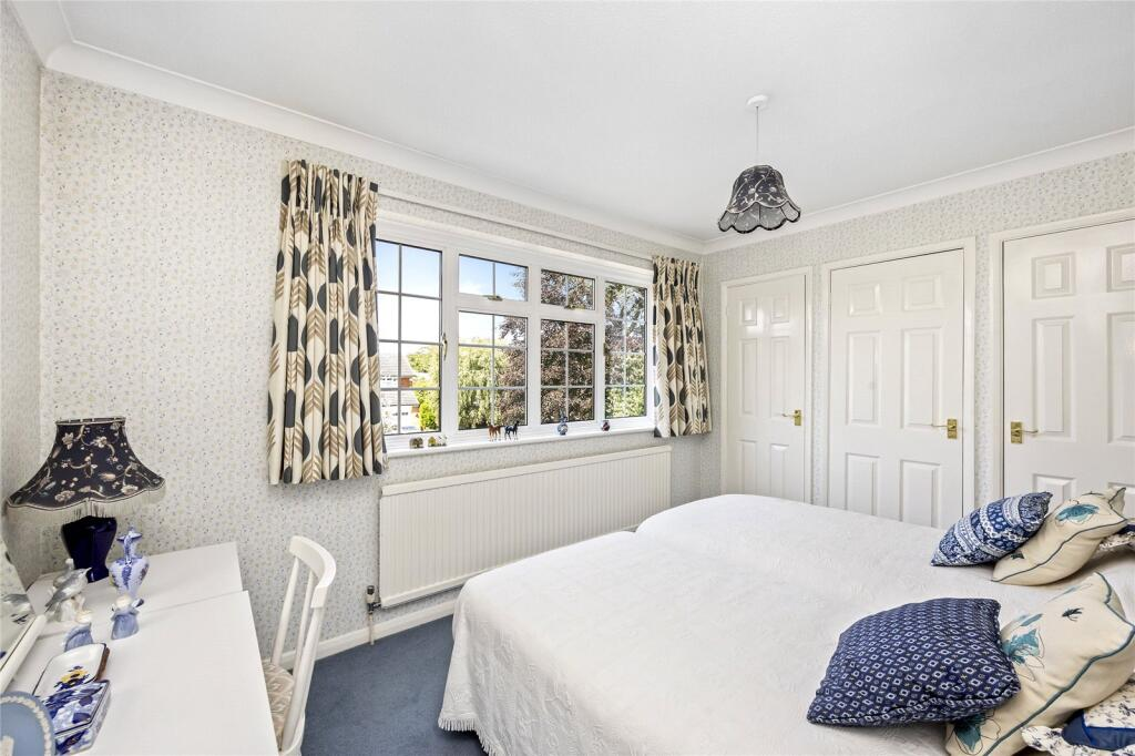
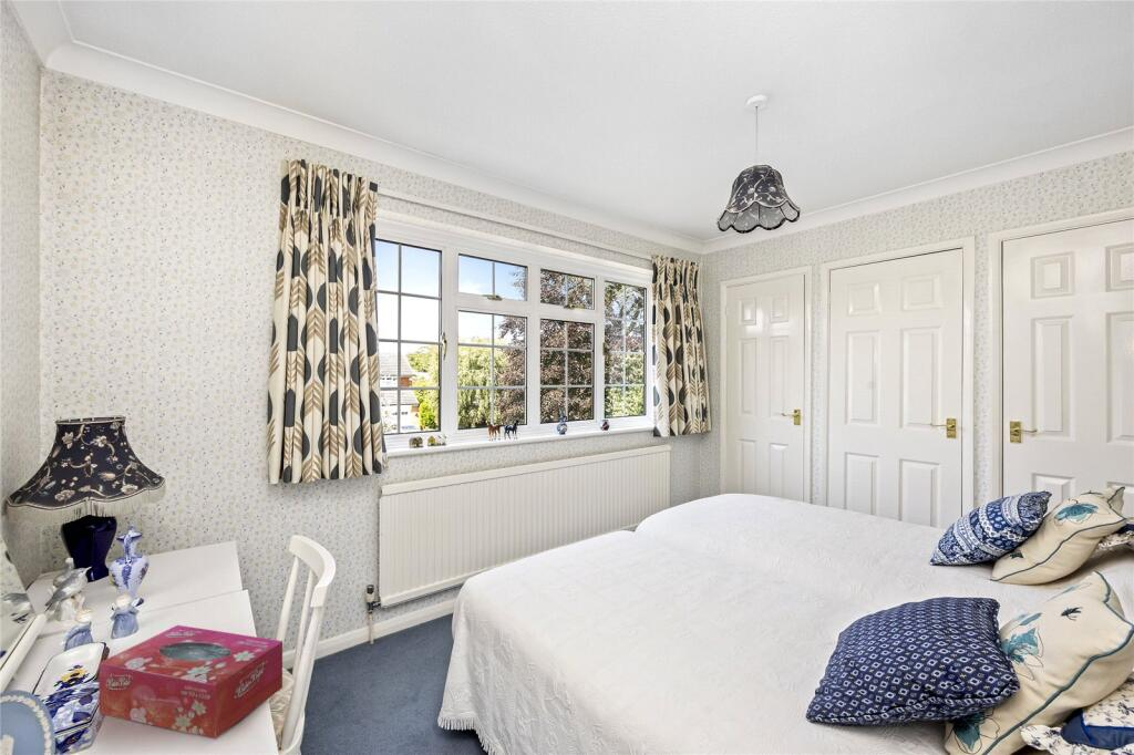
+ tissue box (194, 675)
